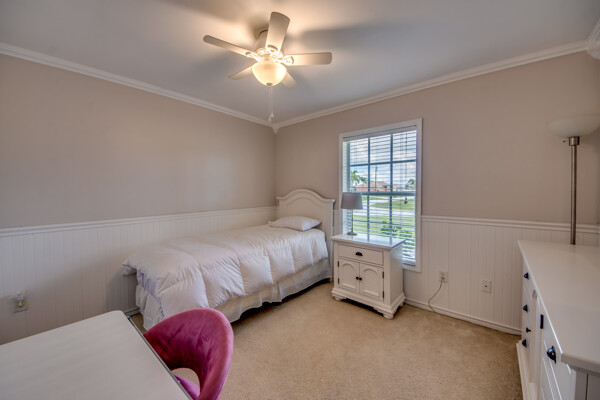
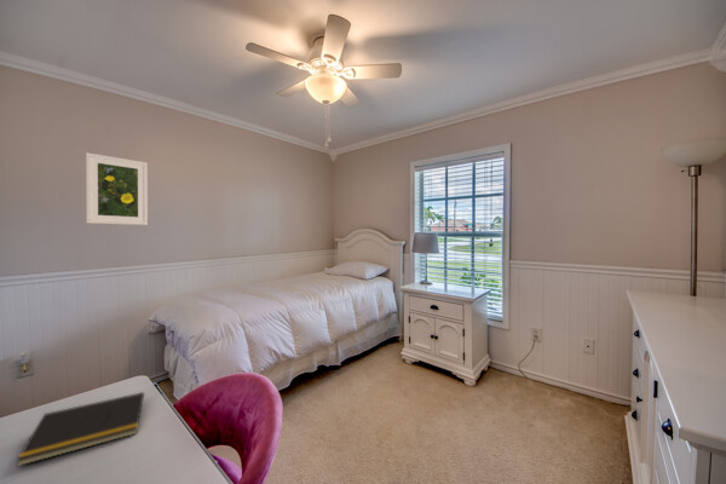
+ notepad (90, 424)
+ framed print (119, 191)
